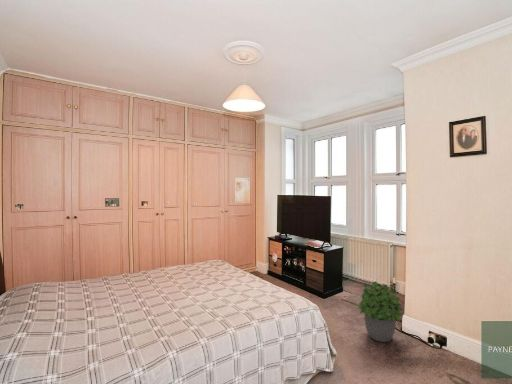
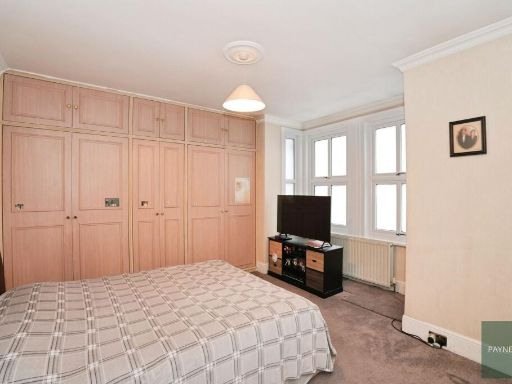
- potted plant (379, 309)
